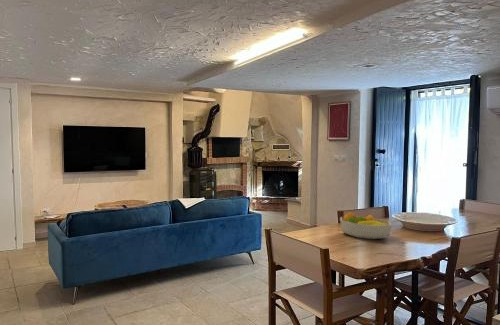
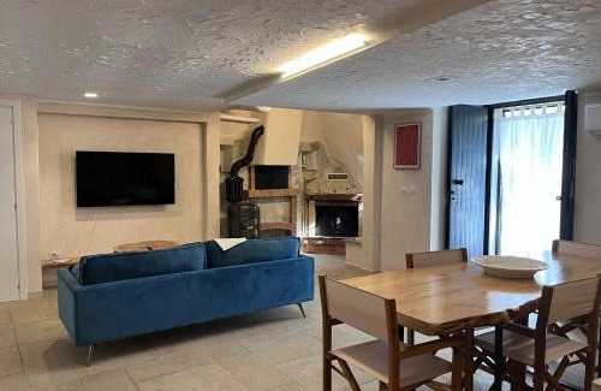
- fruit bowl (364, 224)
